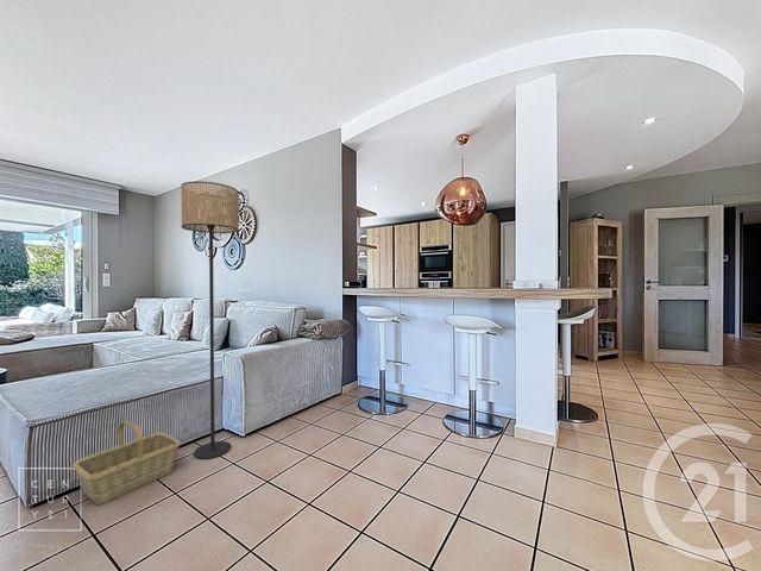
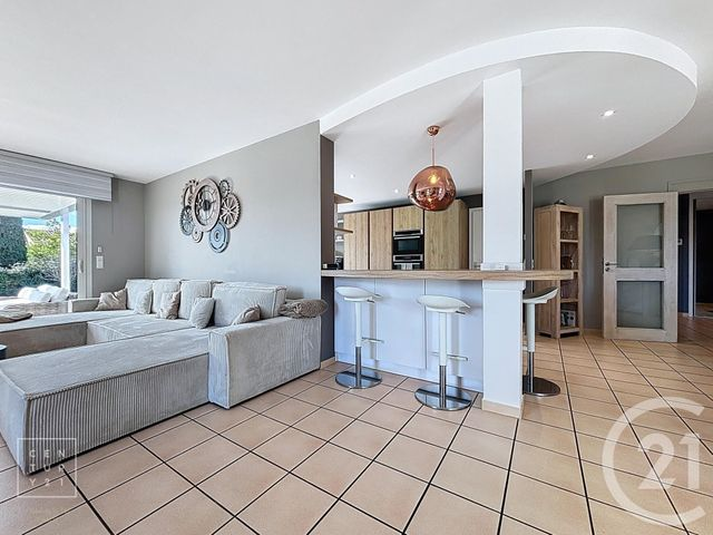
- basket (130, 452)
- floor lamp (212, 319)
